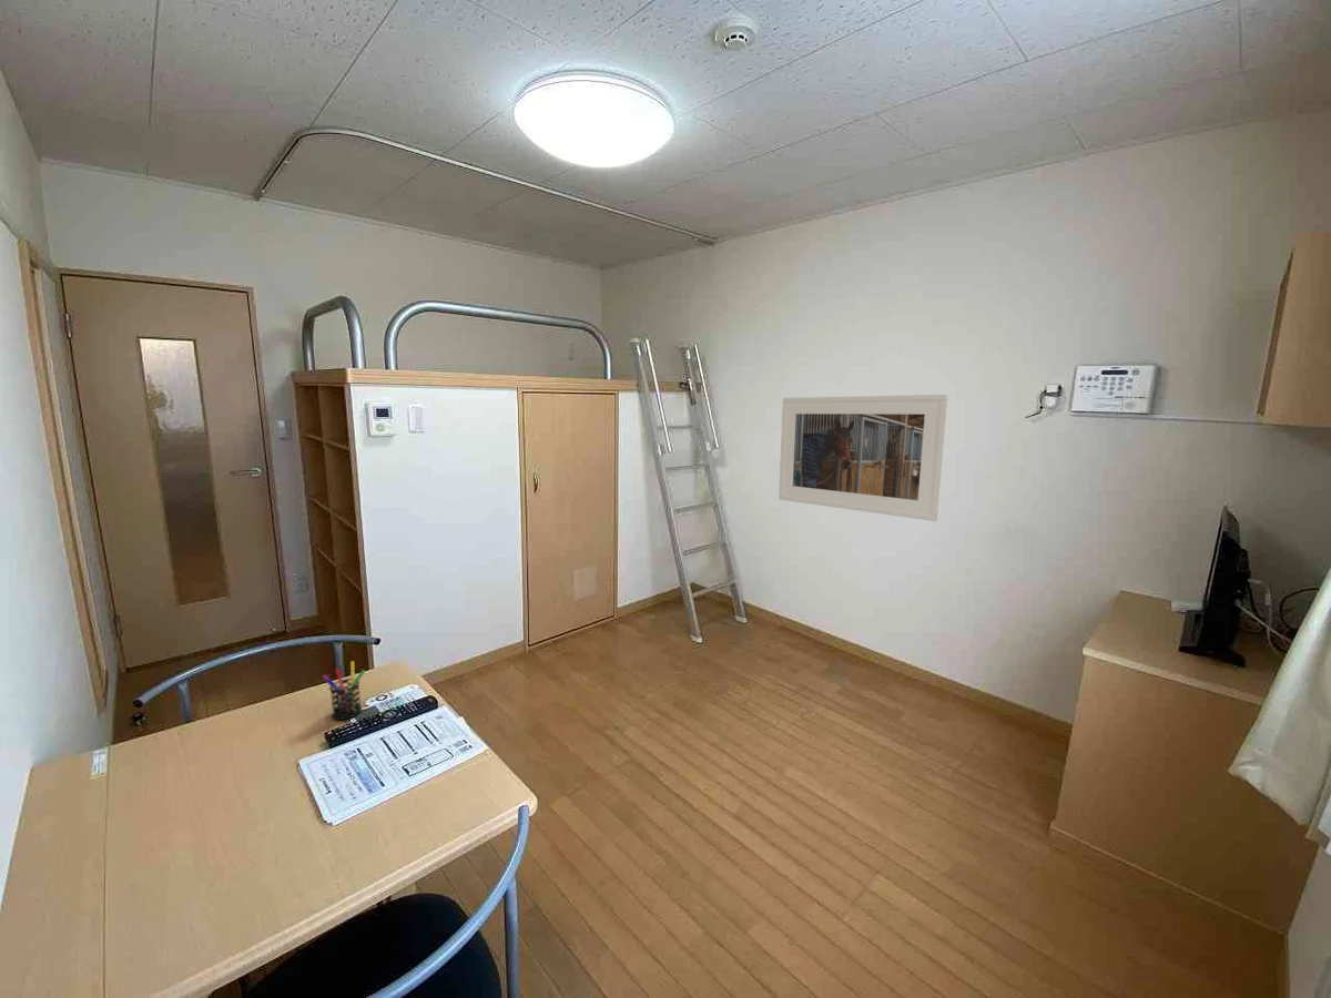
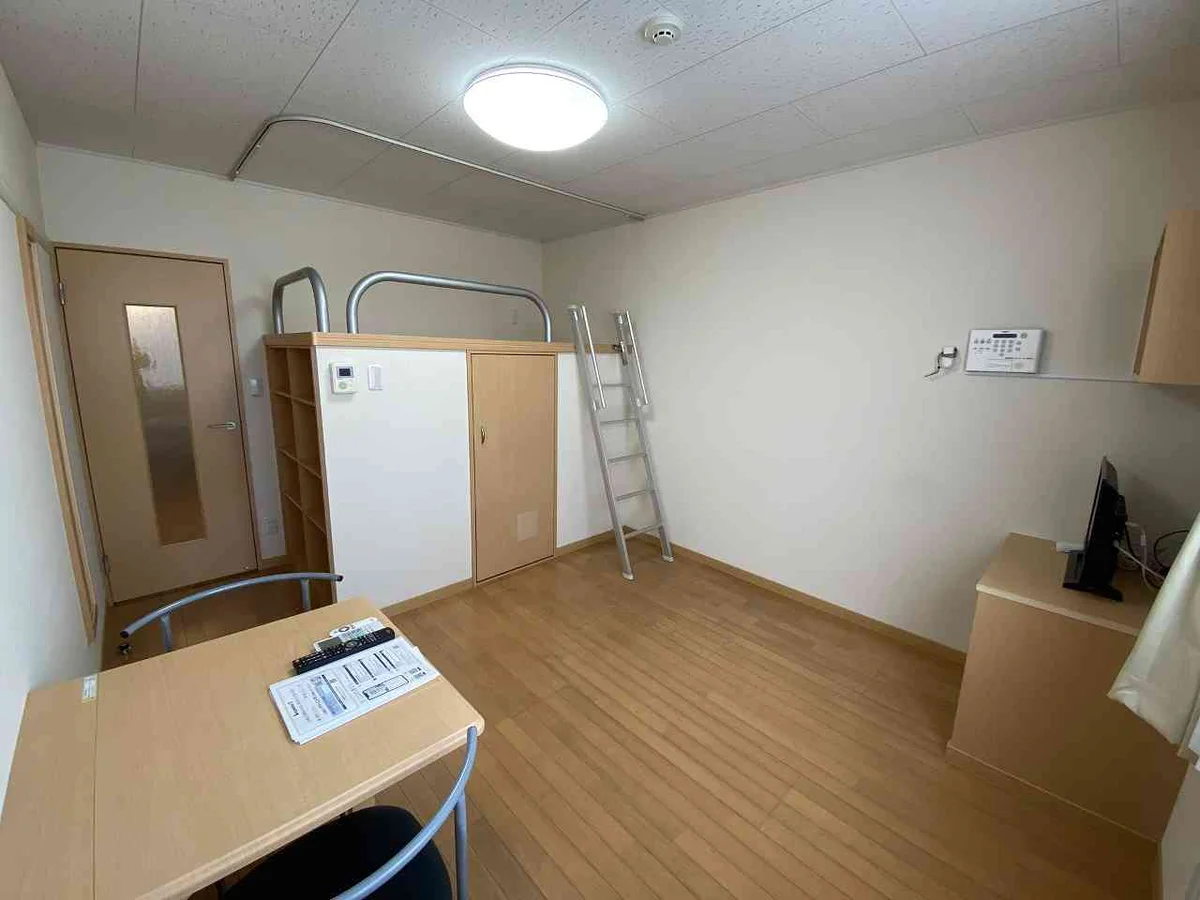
- pen holder (347, 689)
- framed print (852, 454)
